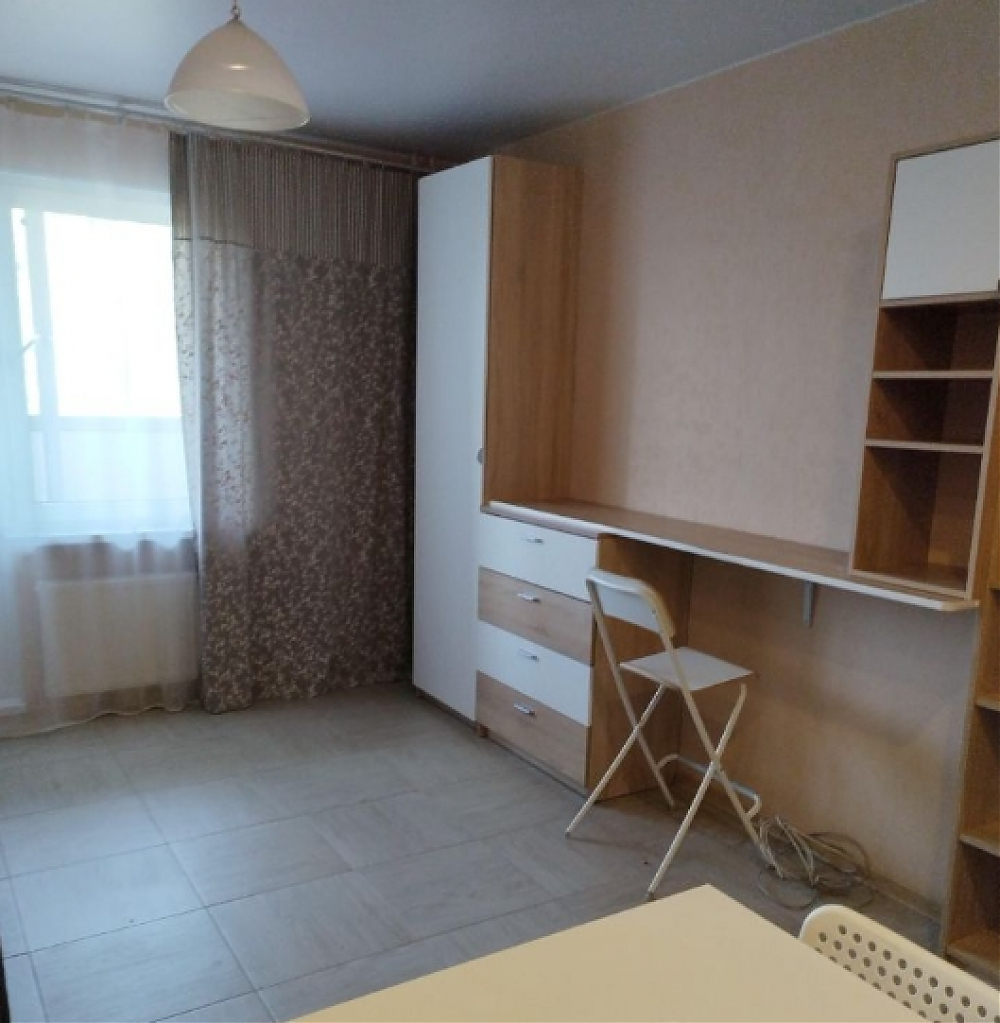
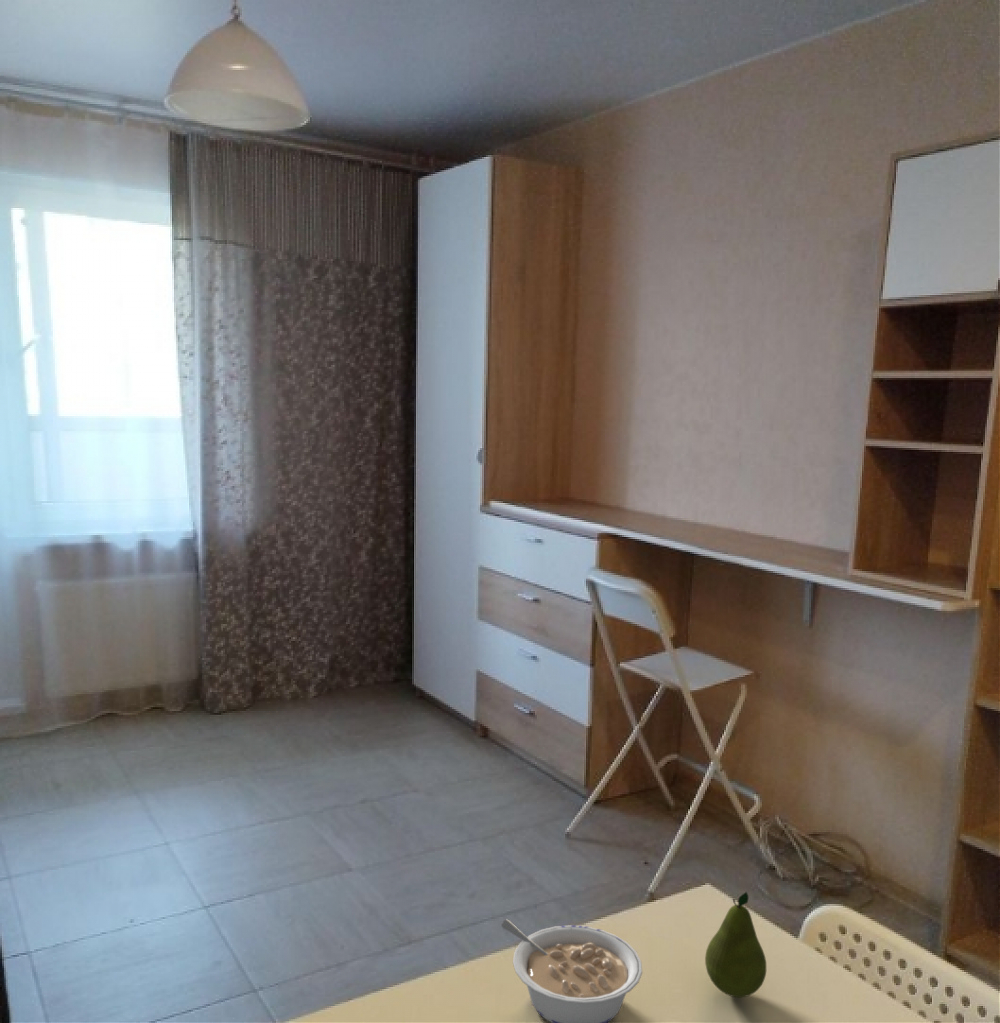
+ fruit (737, 941)
+ legume (571, 977)
